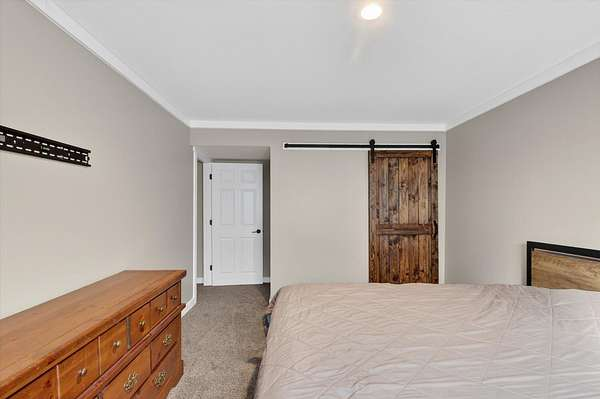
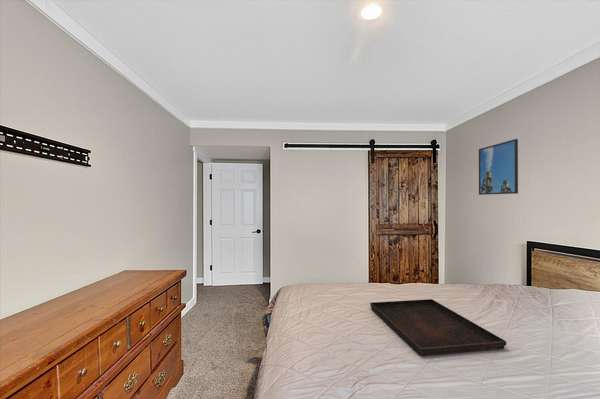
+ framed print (496, 169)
+ serving tray (427, 322)
